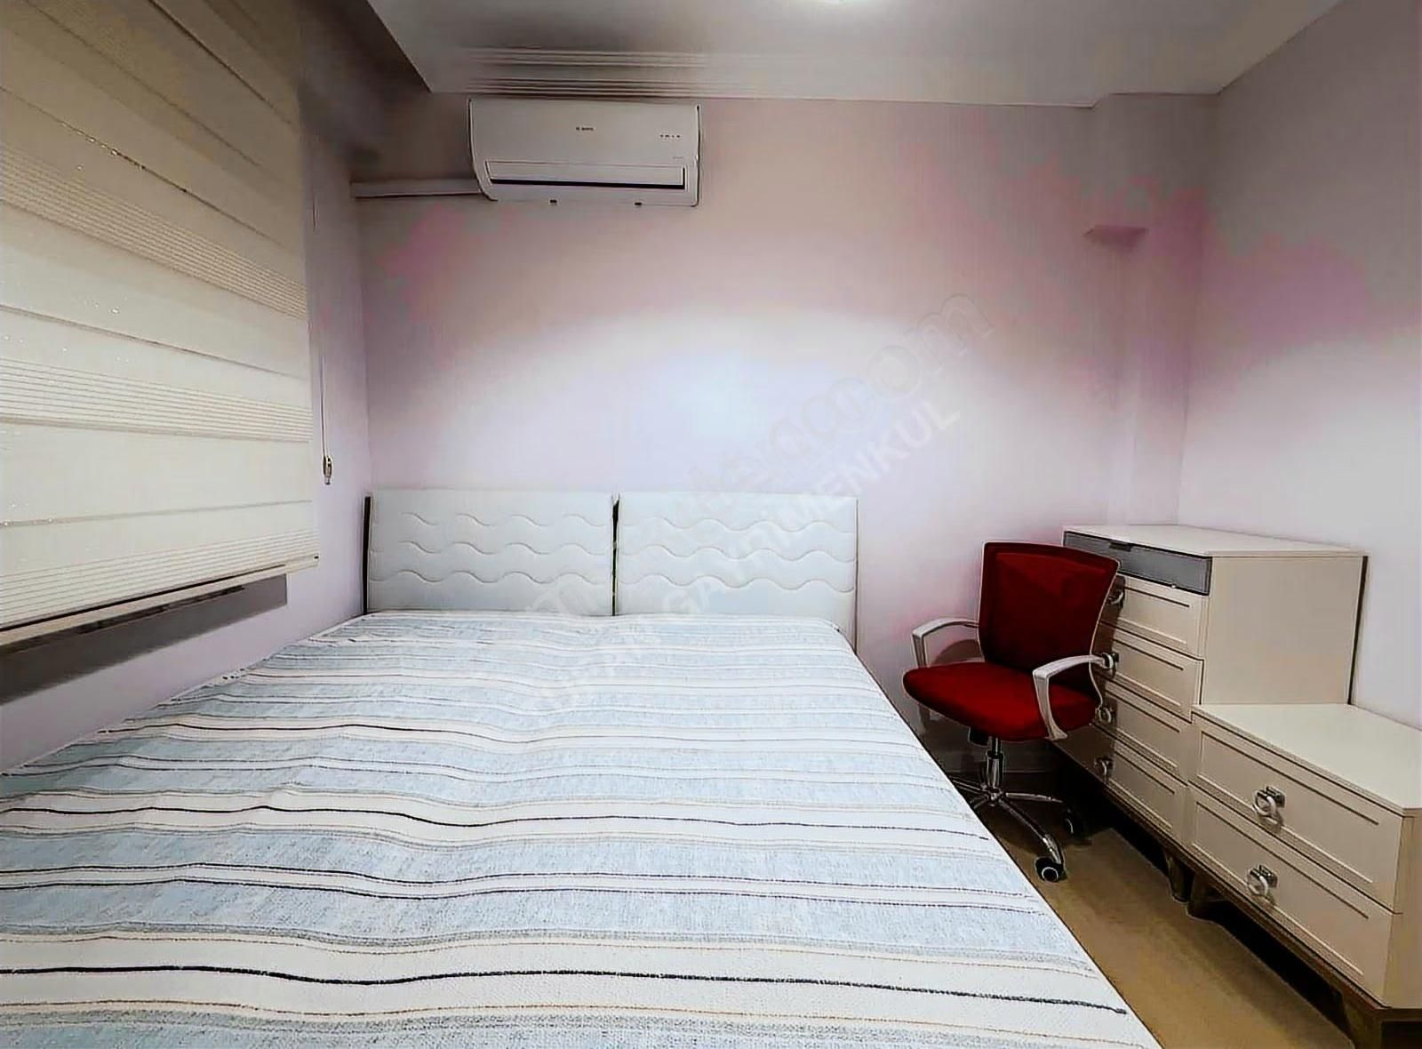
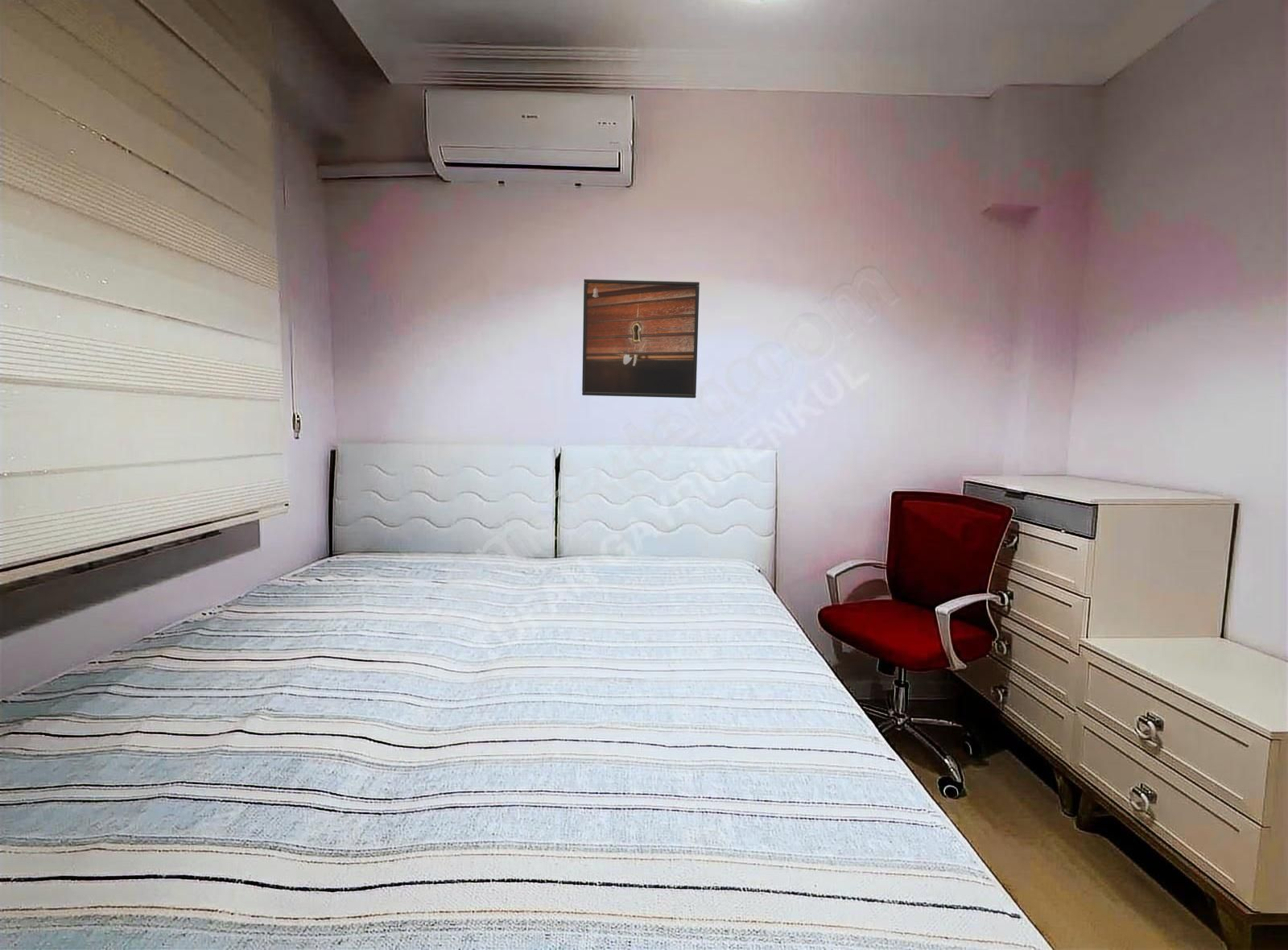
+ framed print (640, 339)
